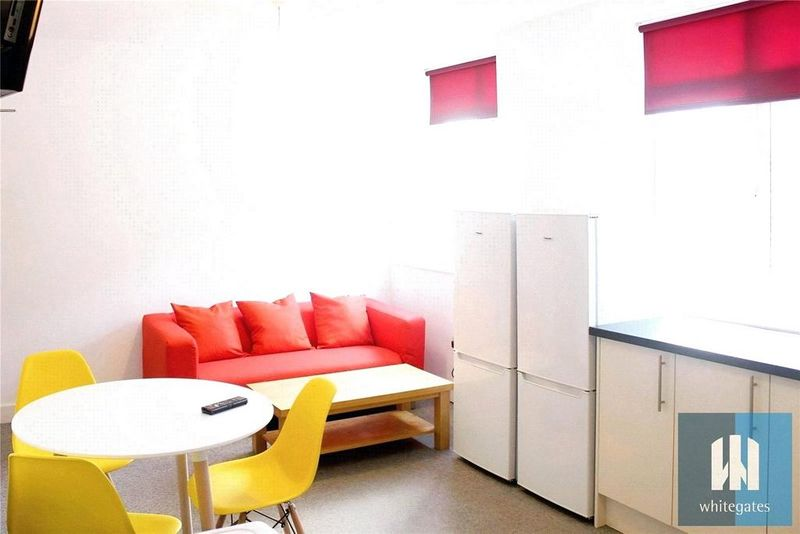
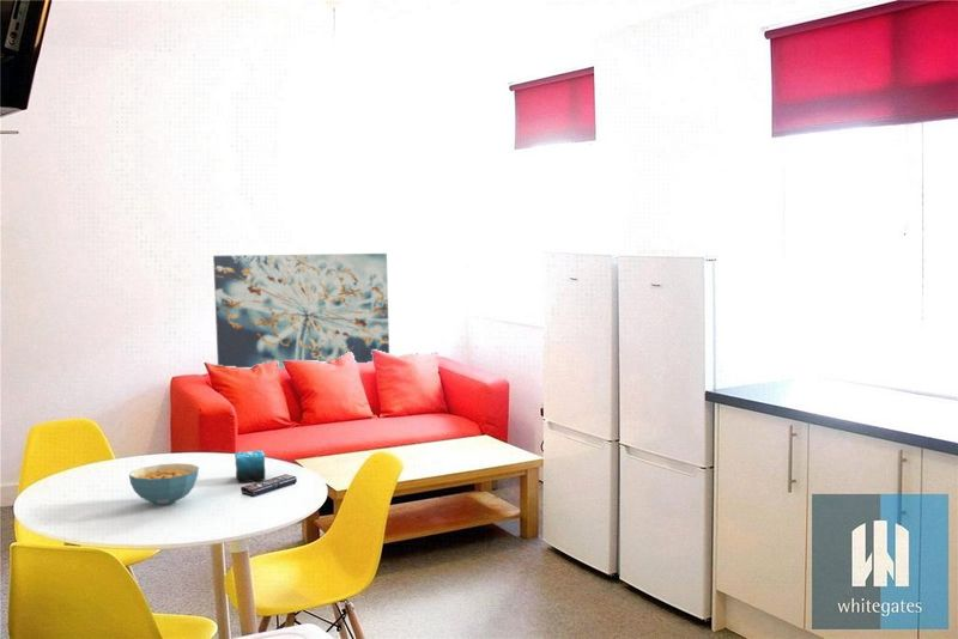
+ candle (249, 461)
+ wall art (305, 312)
+ cereal bowl (164, 486)
